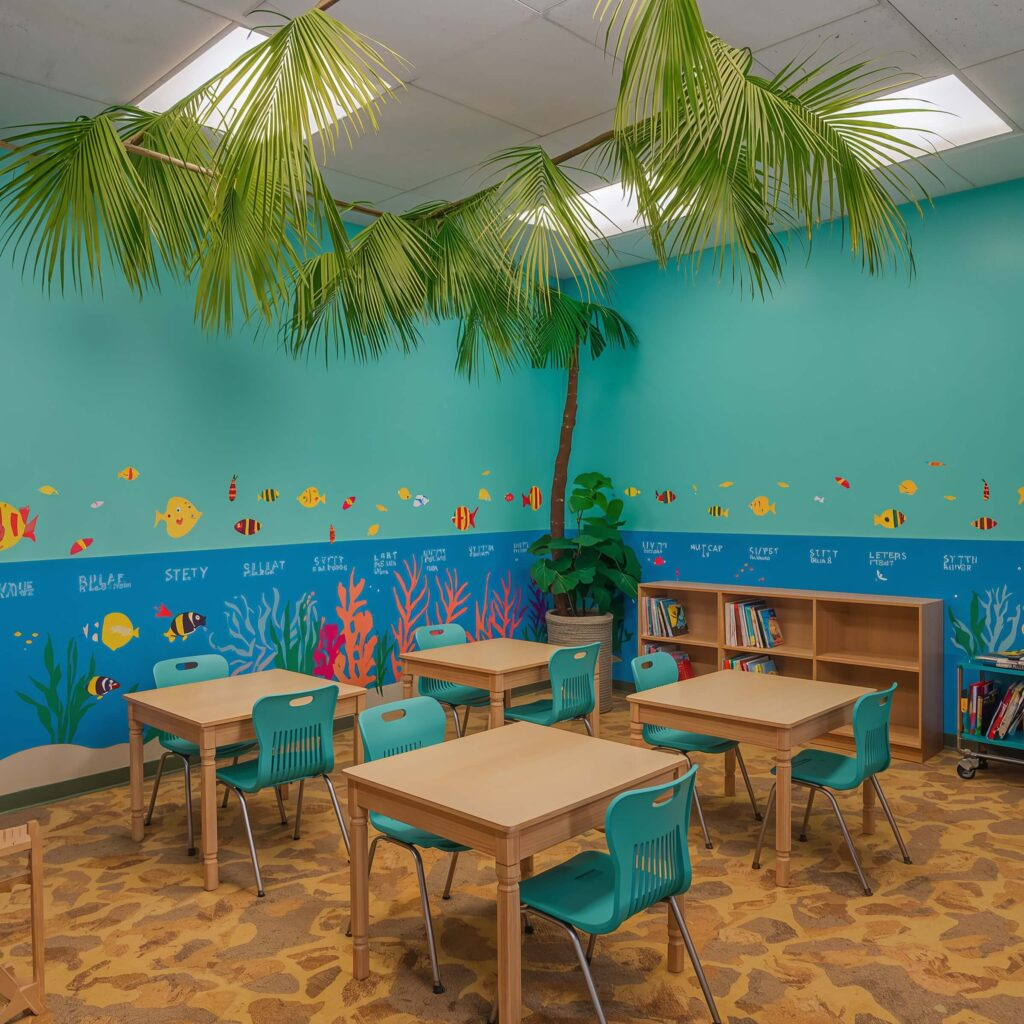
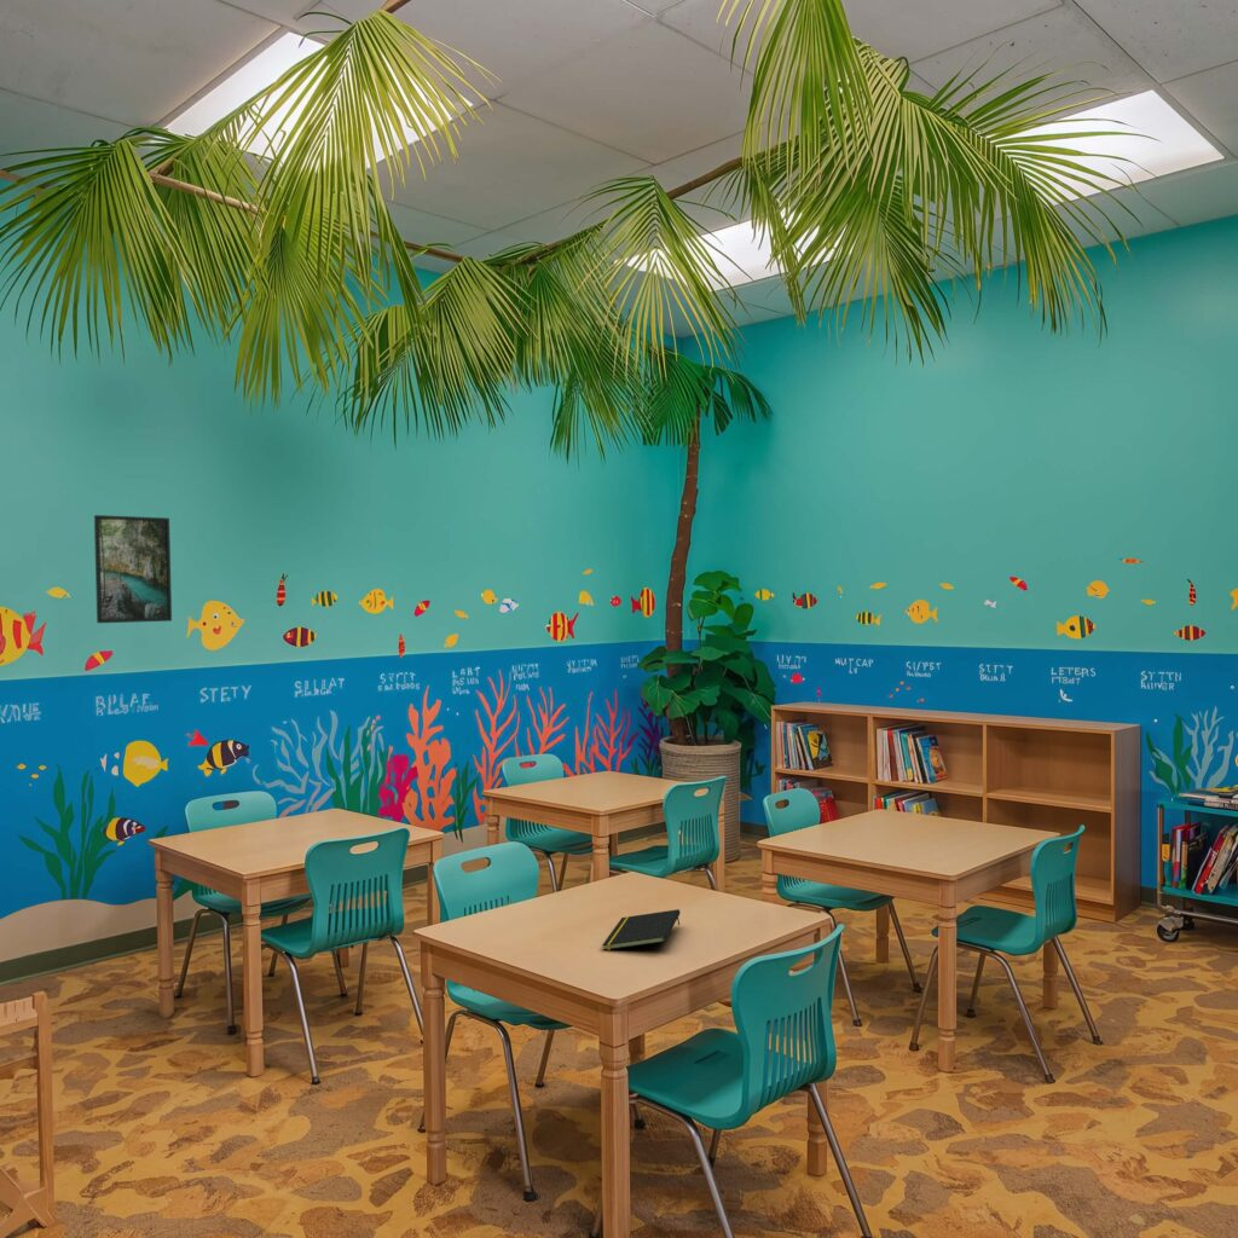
+ notepad (642, 928)
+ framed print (133, 569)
